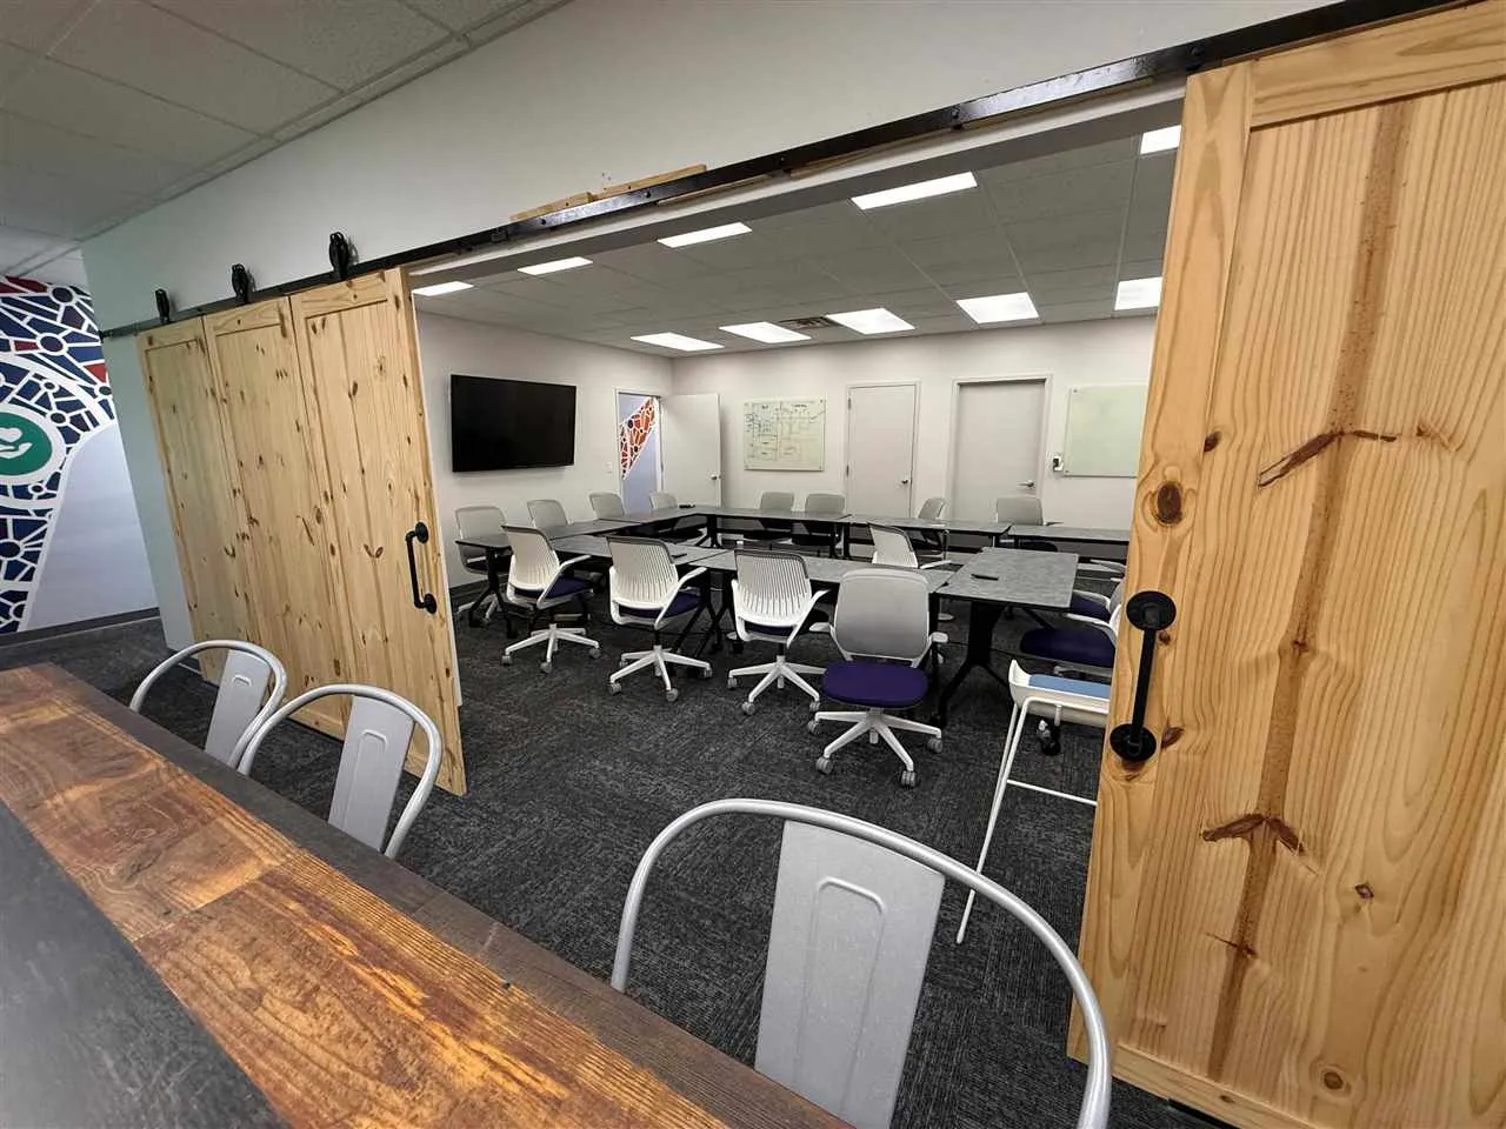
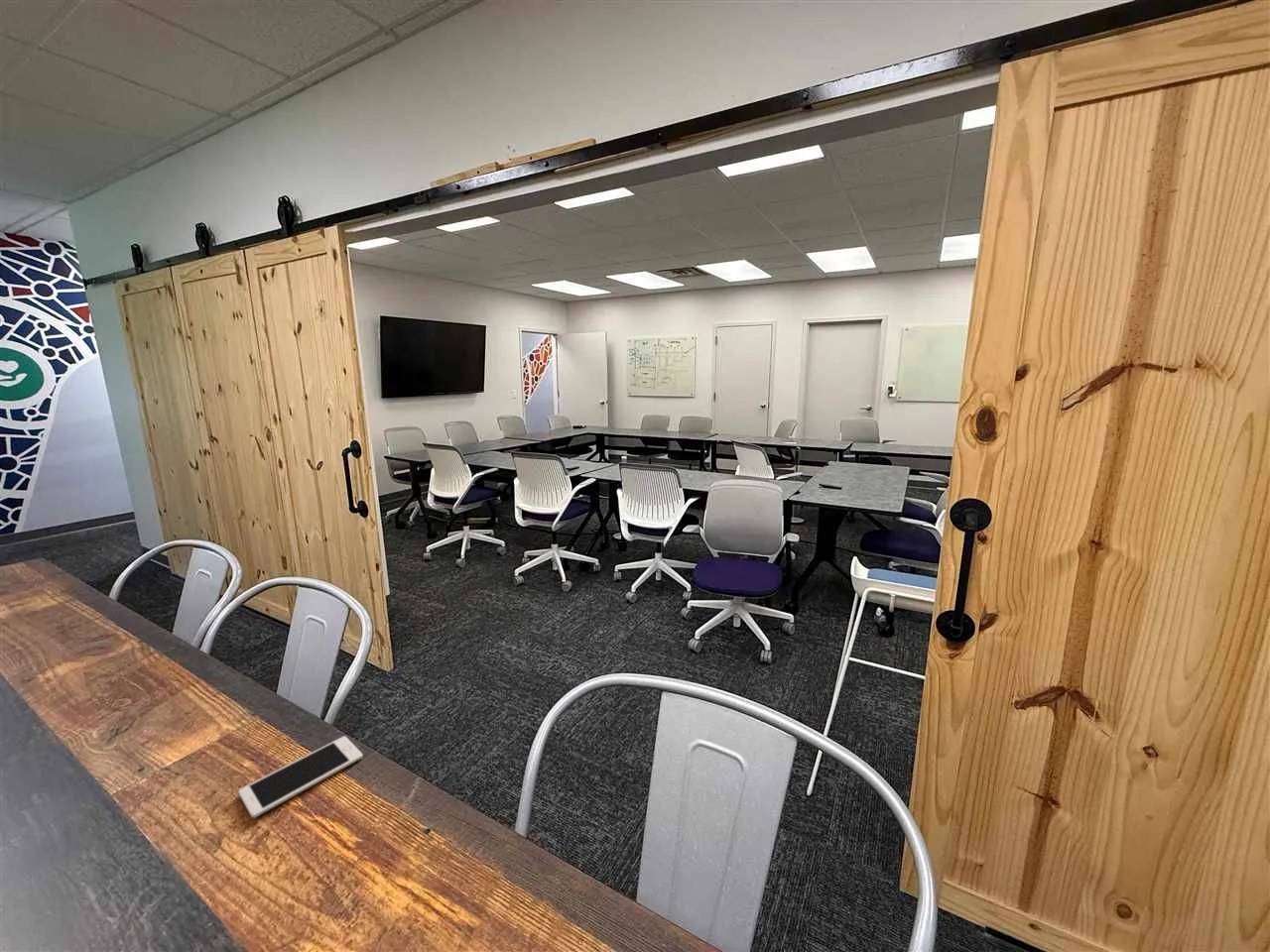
+ cell phone (303, 773)
